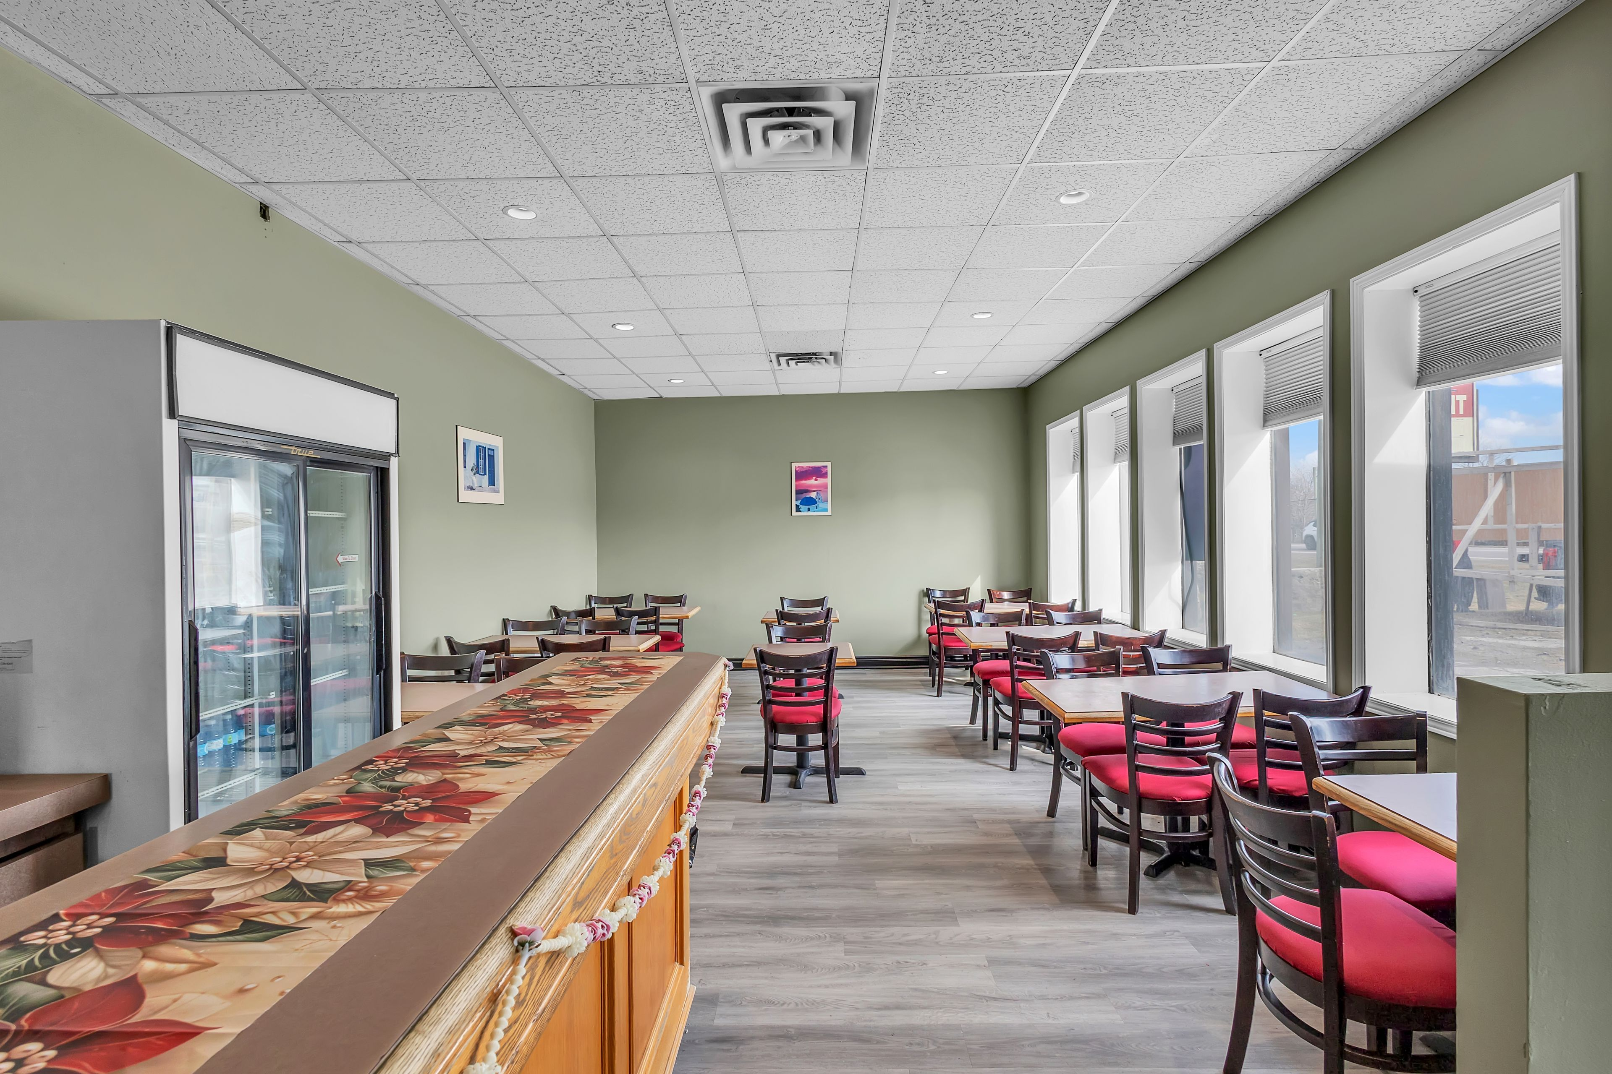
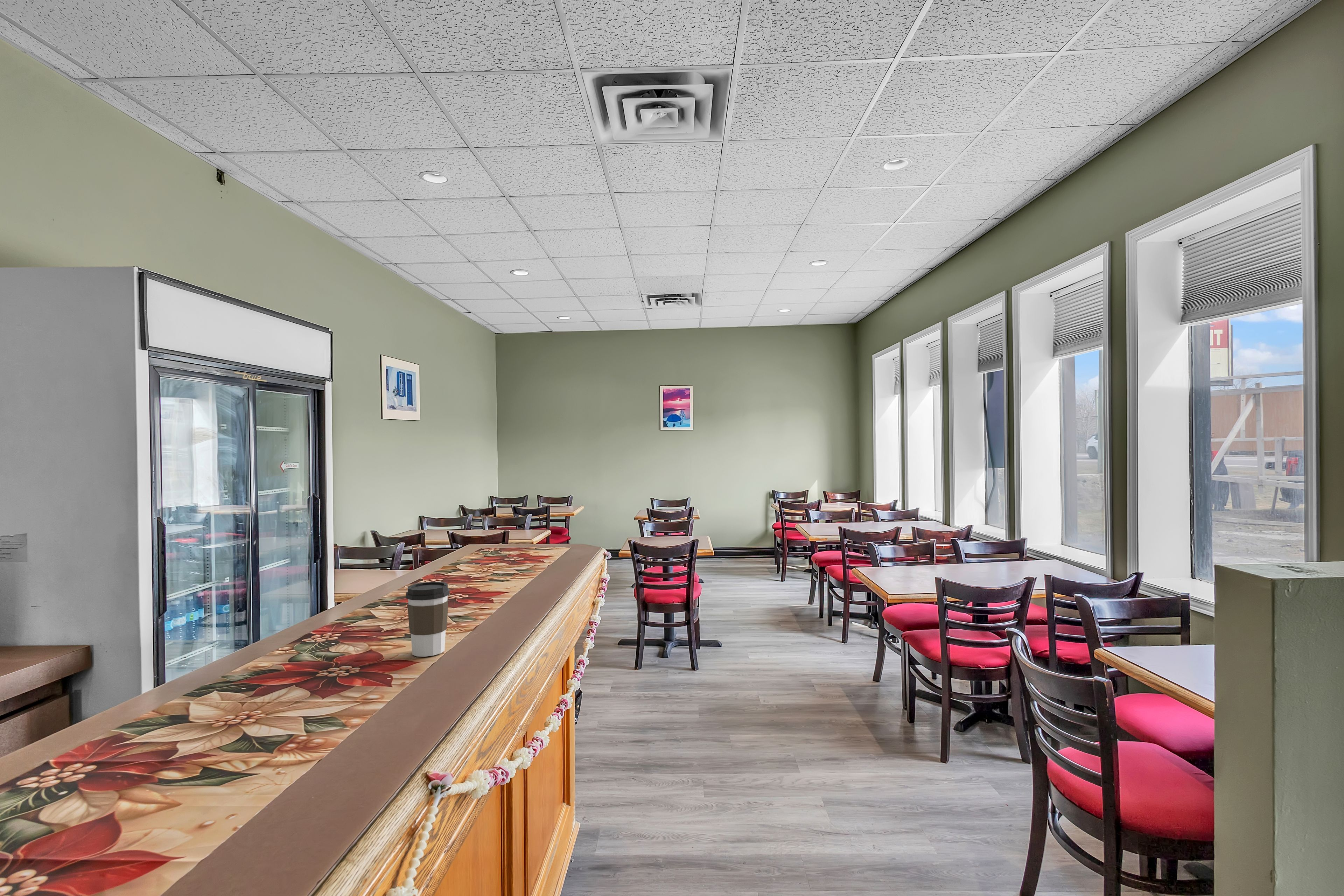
+ coffee cup (428, 618)
